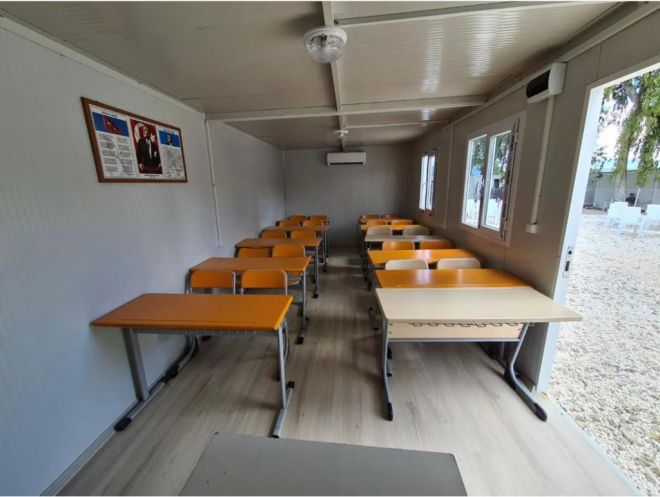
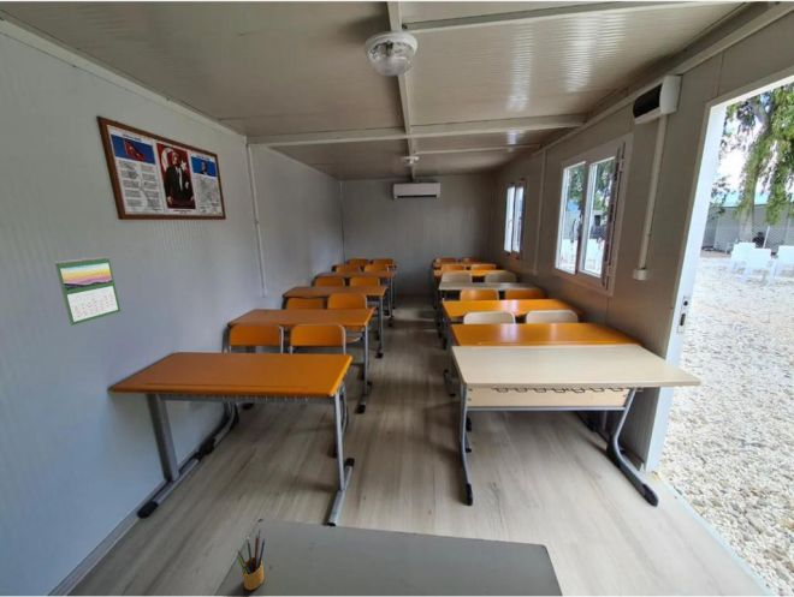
+ calendar (90, 288)
+ pencil box (251, 562)
